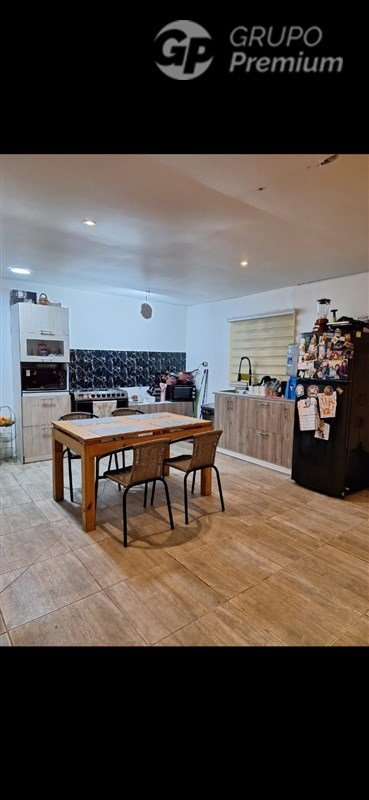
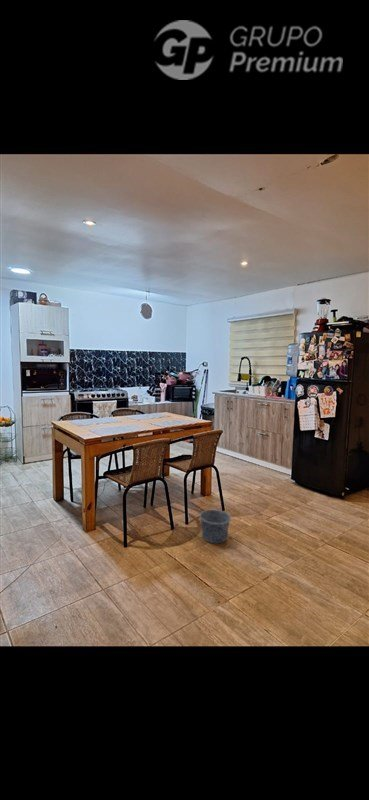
+ bucket (214, 518)
